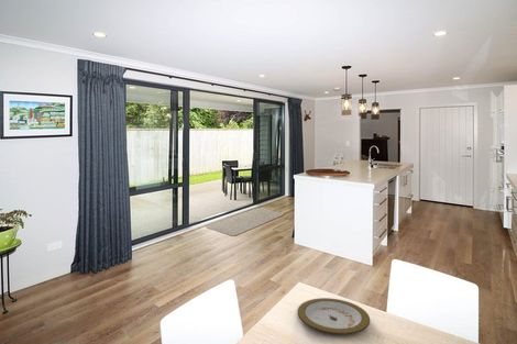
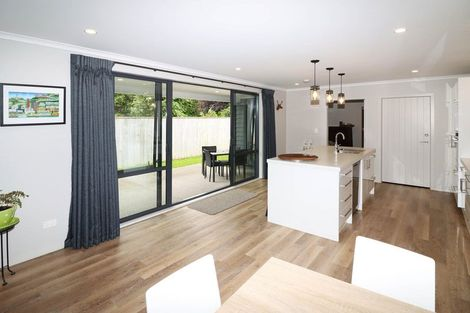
- plate (332, 315)
